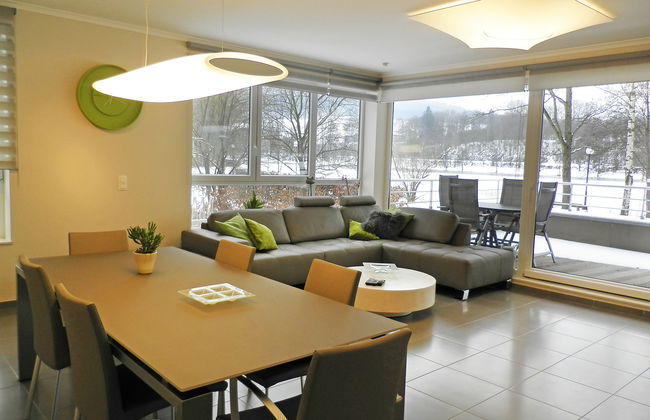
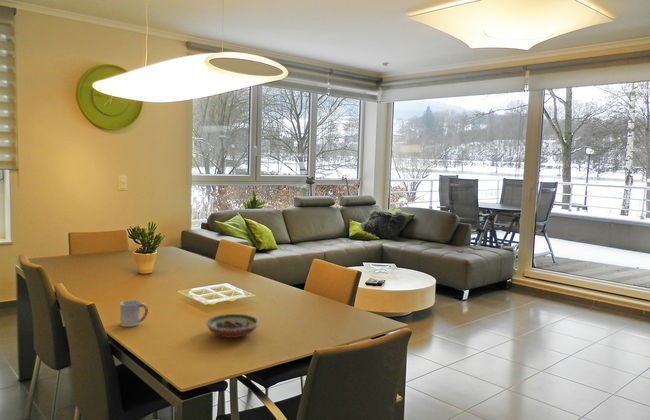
+ cup (134, 313)
+ decorative bowl (232, 327)
